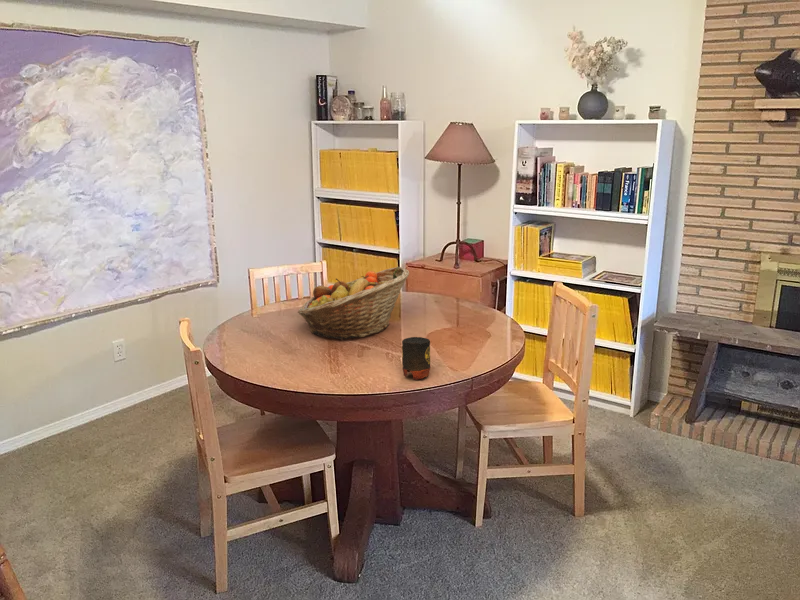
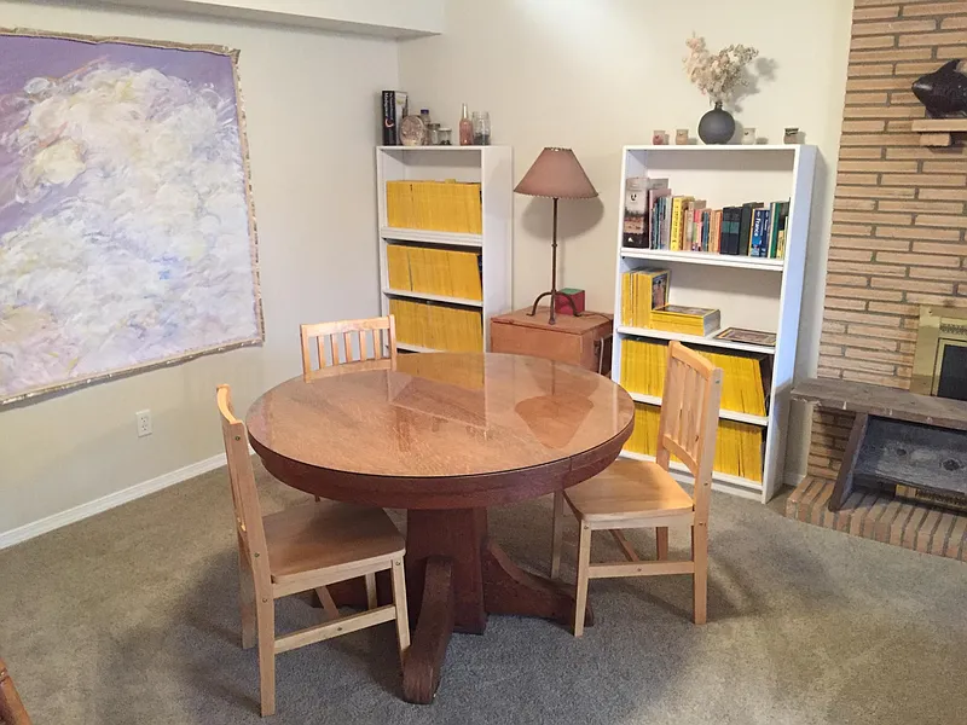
- fruit basket (355, 299)
- mug (417, 356)
